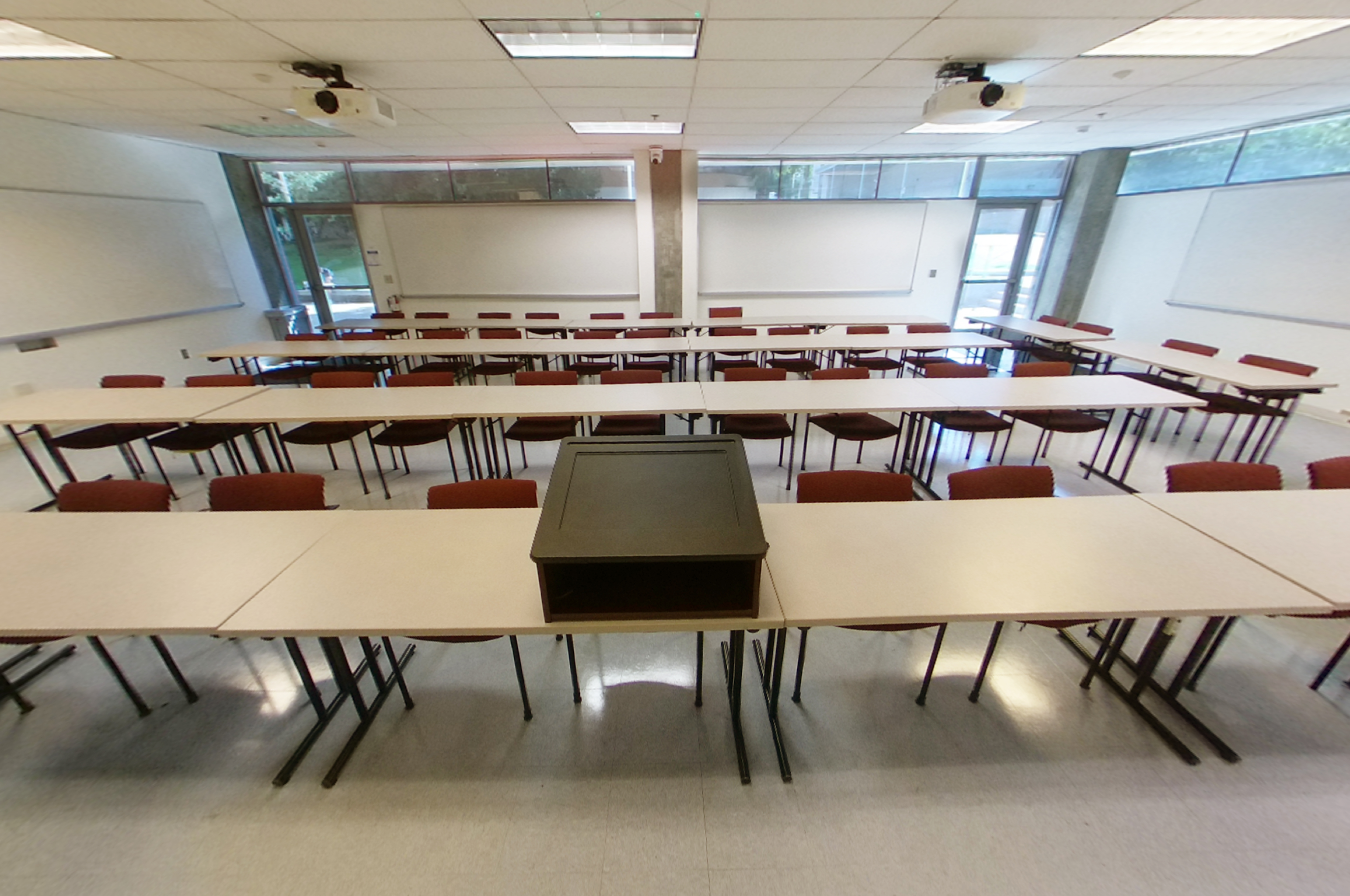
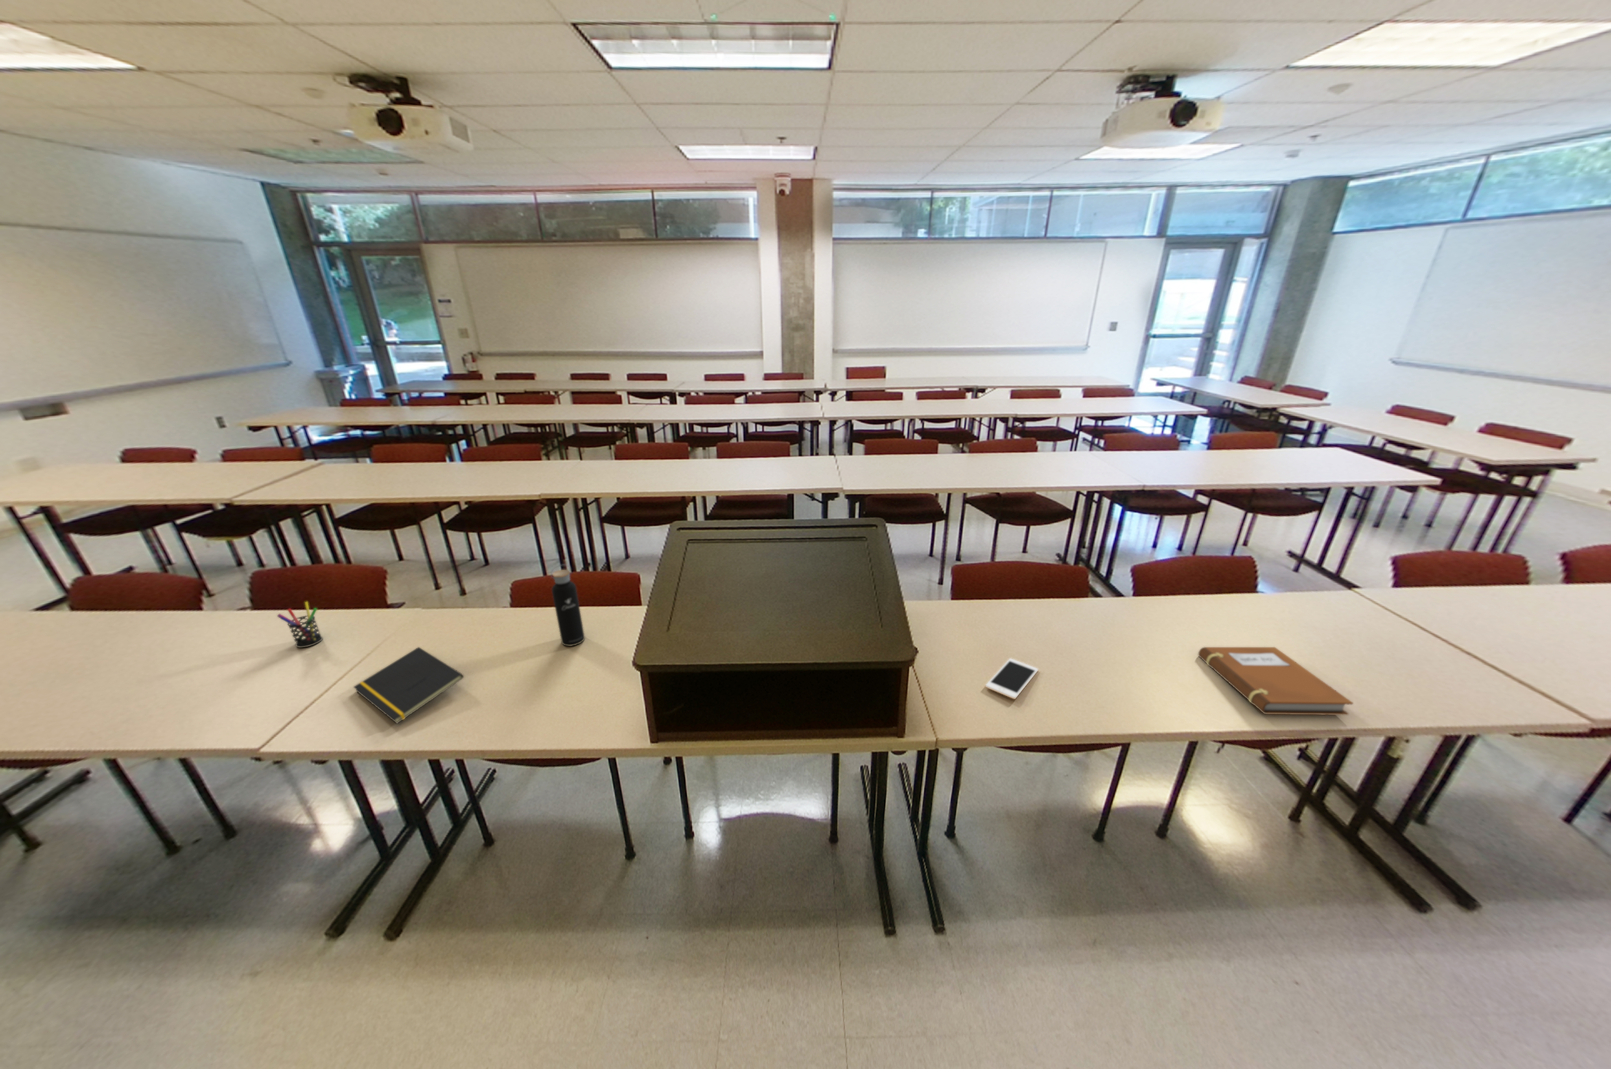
+ notebook (1266, 676)
+ pen holder (304, 623)
+ notepad (408, 682)
+ cell phone (1012, 678)
+ water bottle (567, 604)
